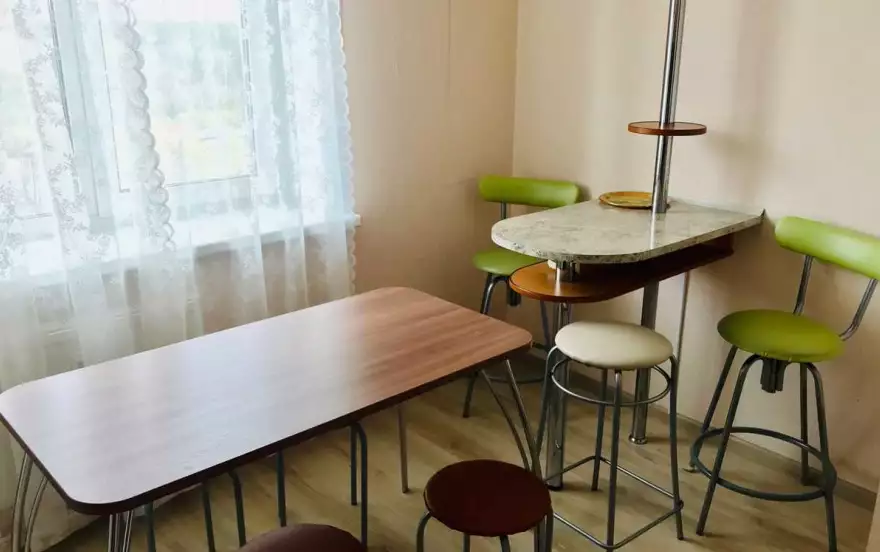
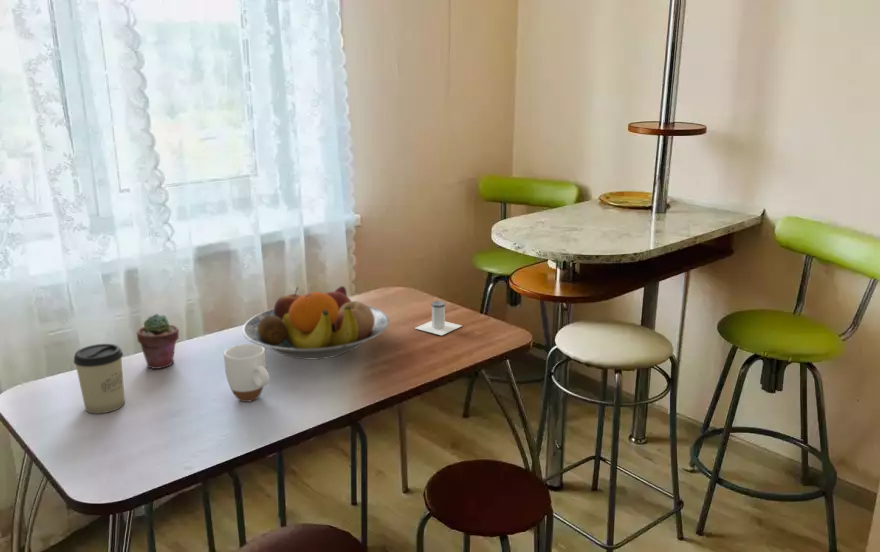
+ mug (251, 377)
+ salt shaker (438, 315)
+ fruit bowl (316, 317)
+ cup (101, 378)
+ potted succulent (158, 339)
